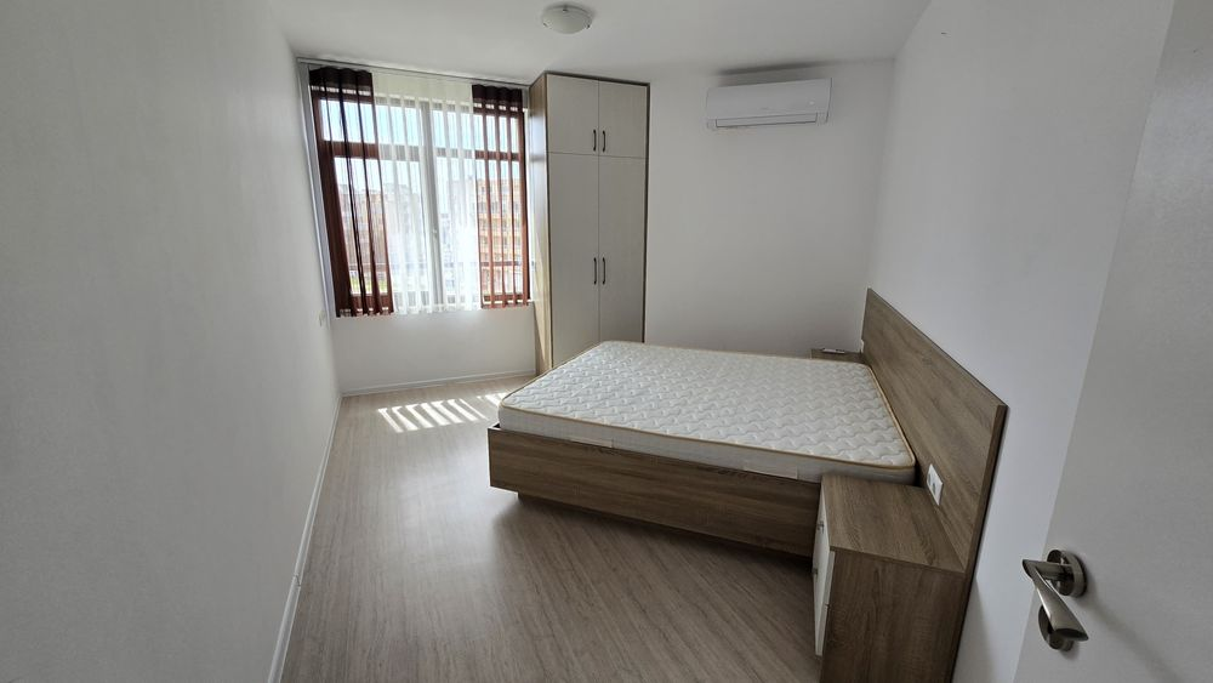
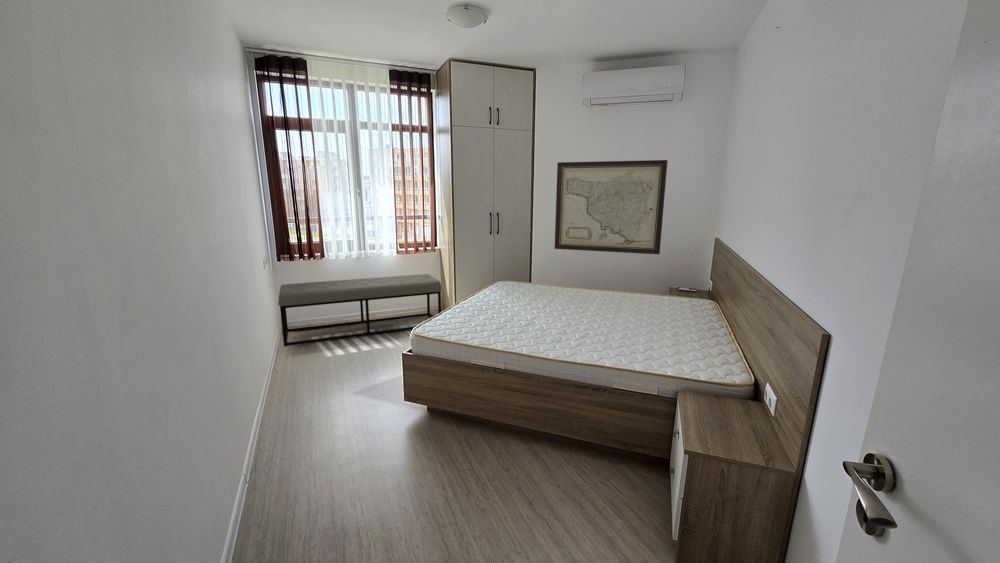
+ bench (362, 305)
+ wall art (607, 207)
